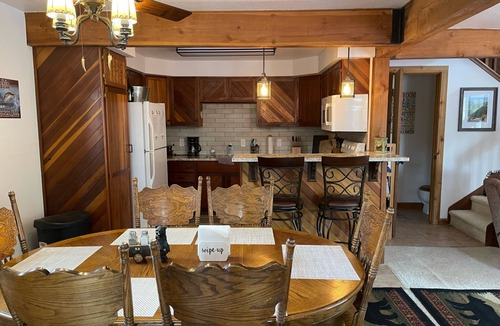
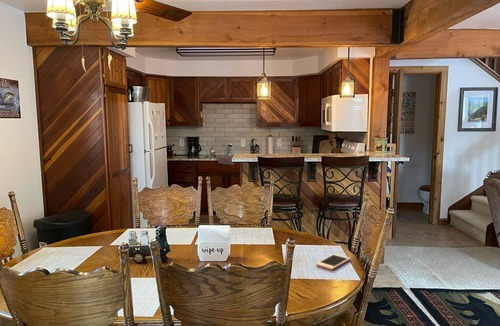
+ cell phone (333, 261)
